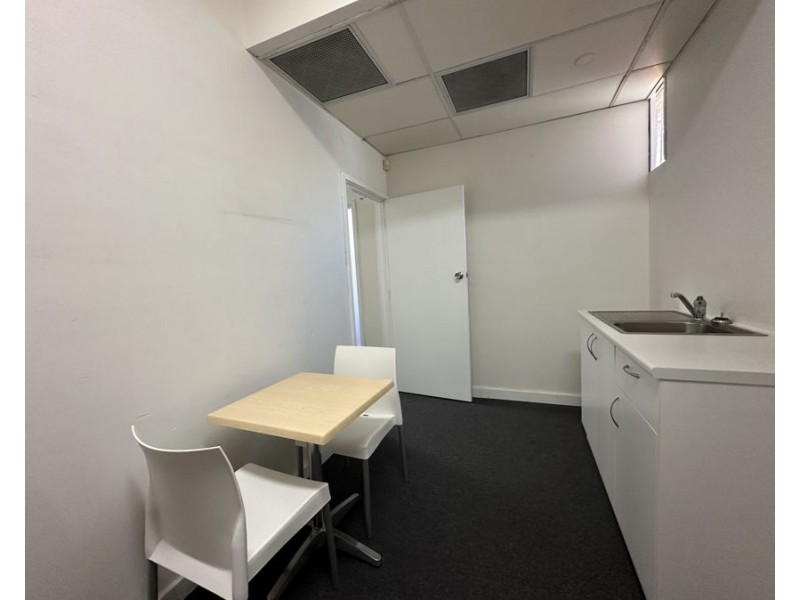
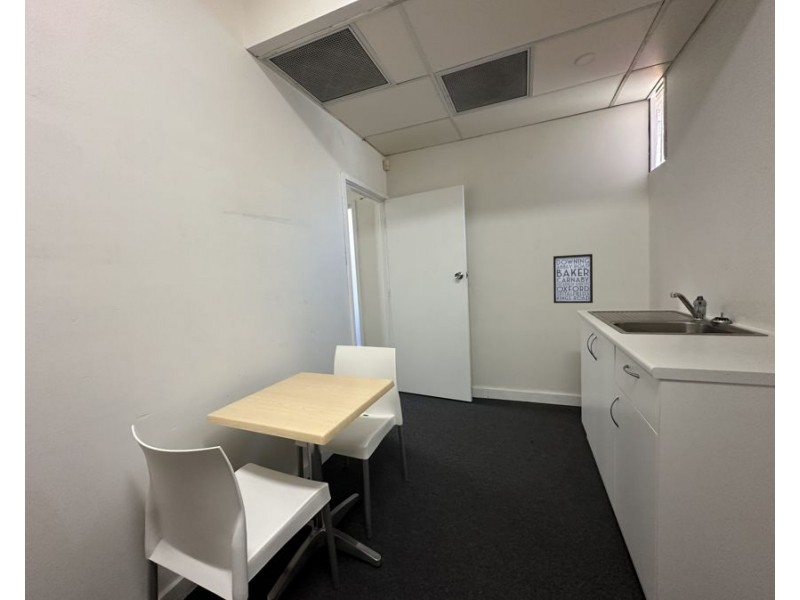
+ wall art (572, 279)
